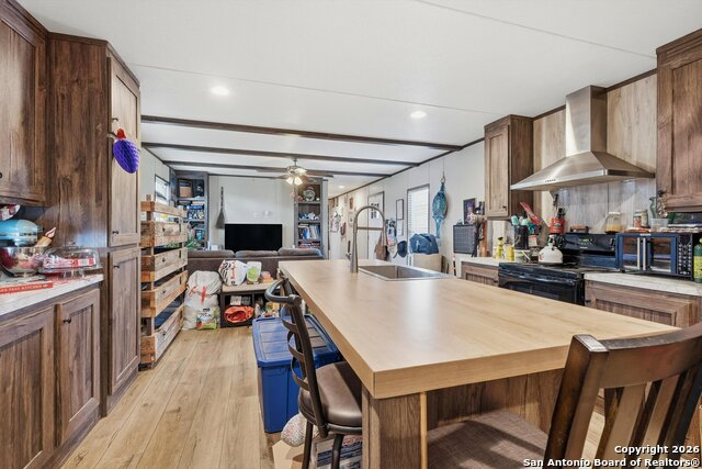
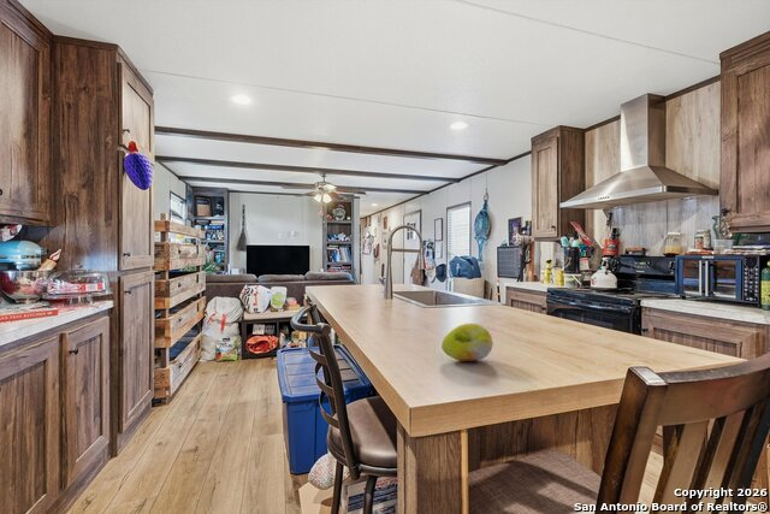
+ fruit (467, 342)
